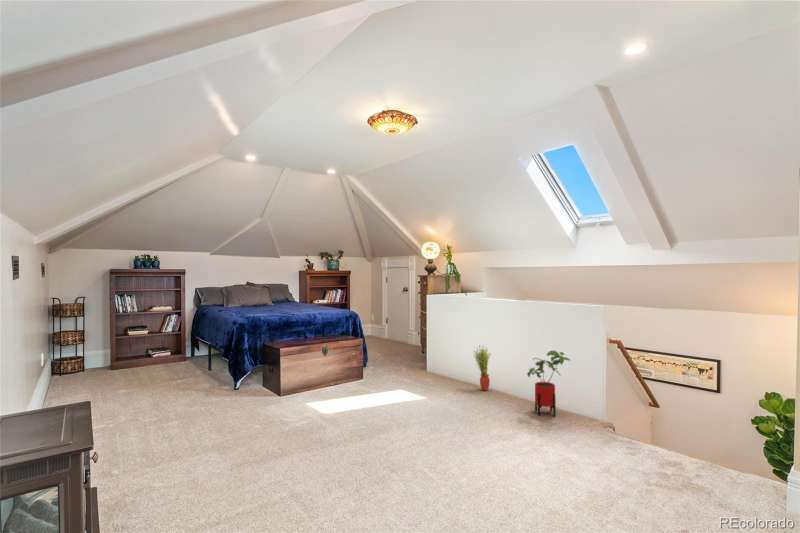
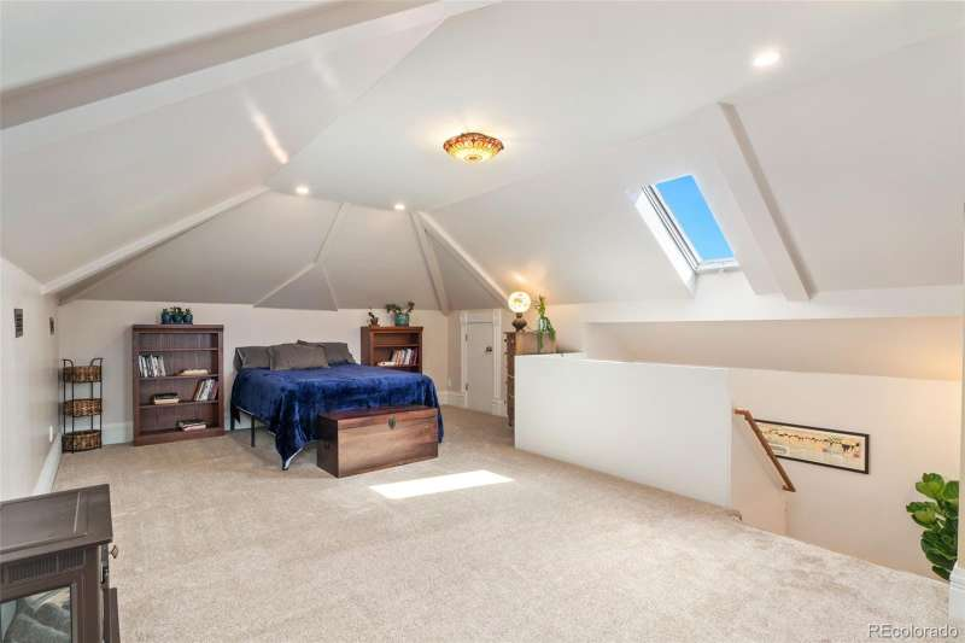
- potted plant (481, 367)
- house plant (546, 382)
